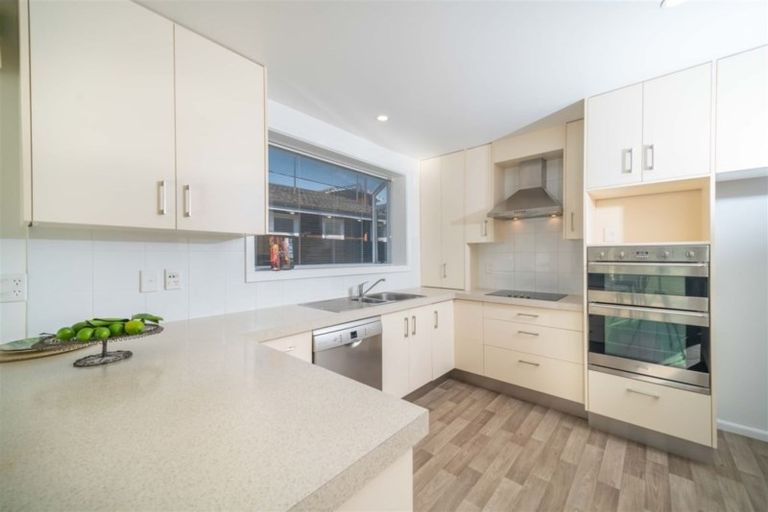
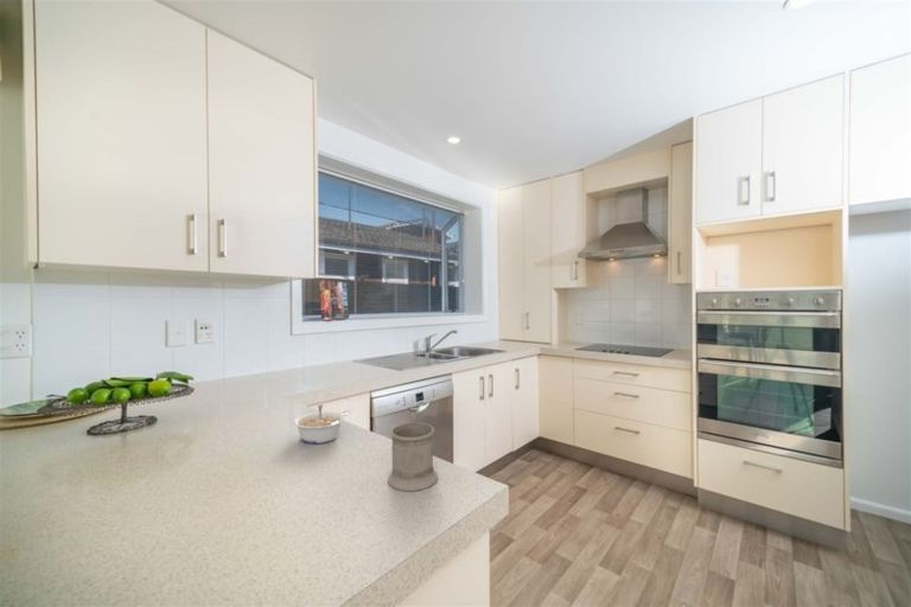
+ legume (318, 426)
+ mug (413, 443)
